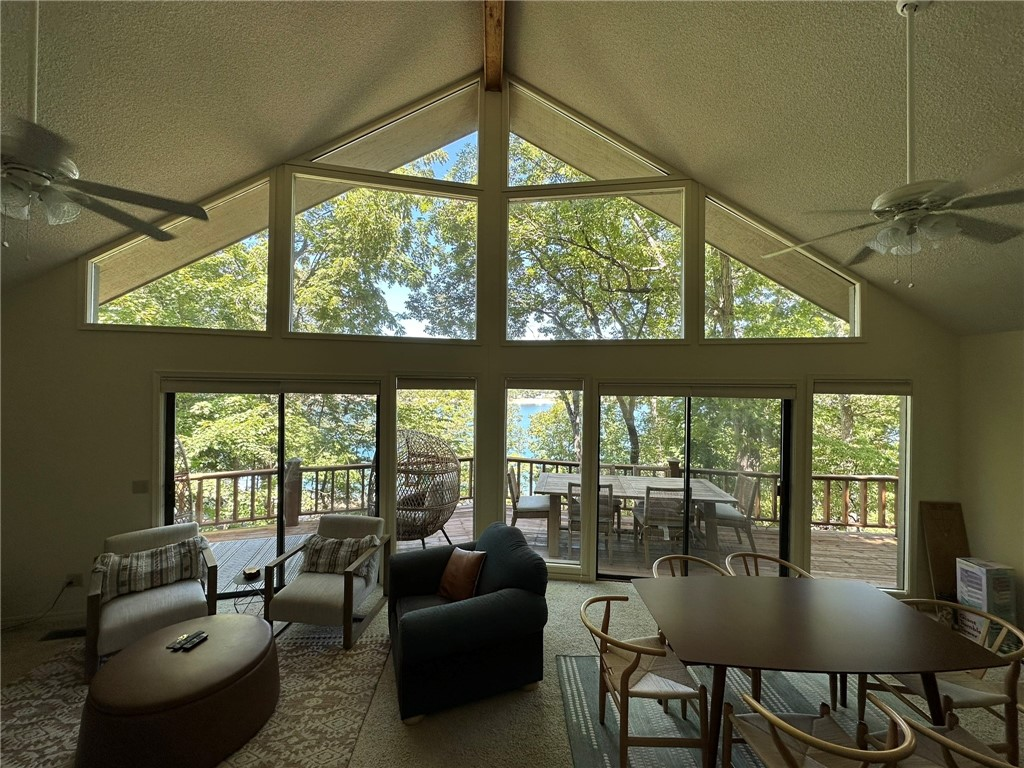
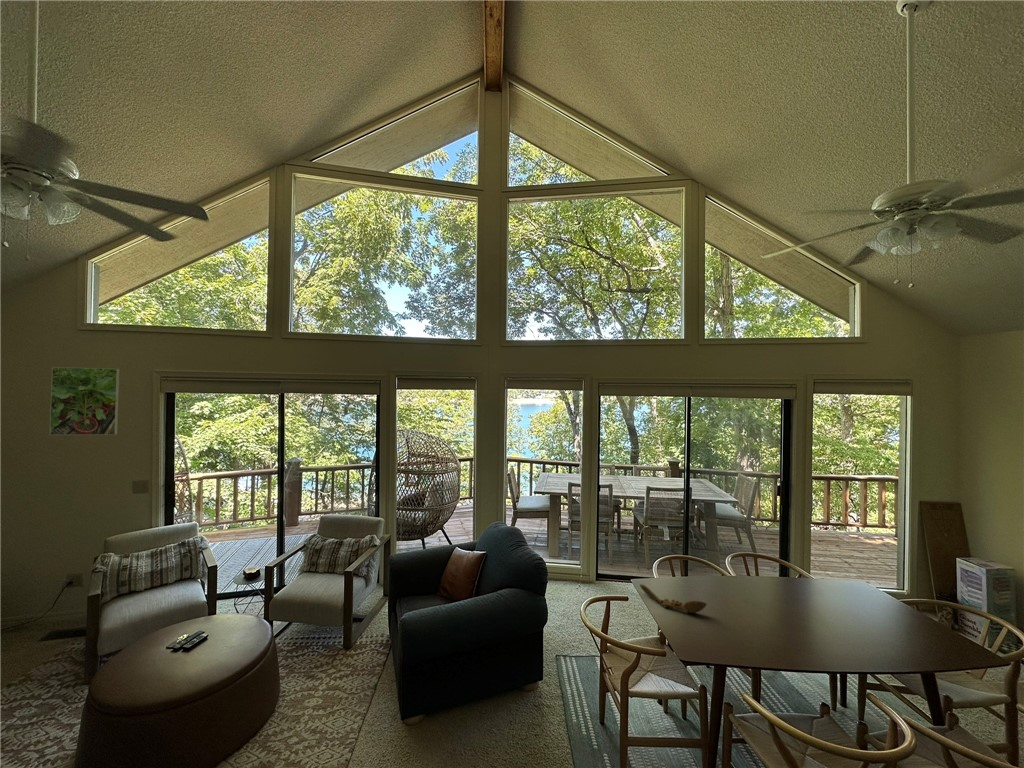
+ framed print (85, 401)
+ wooden spoon (671, 600)
